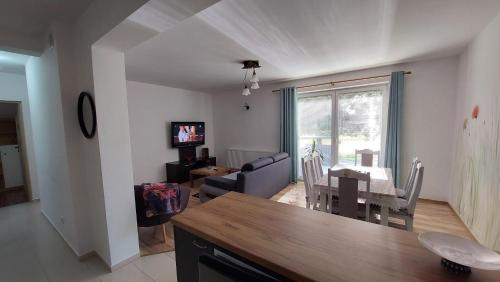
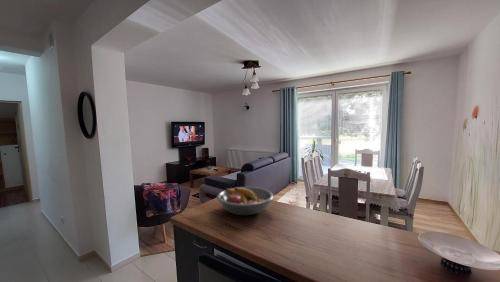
+ fruit bowl (245, 200)
